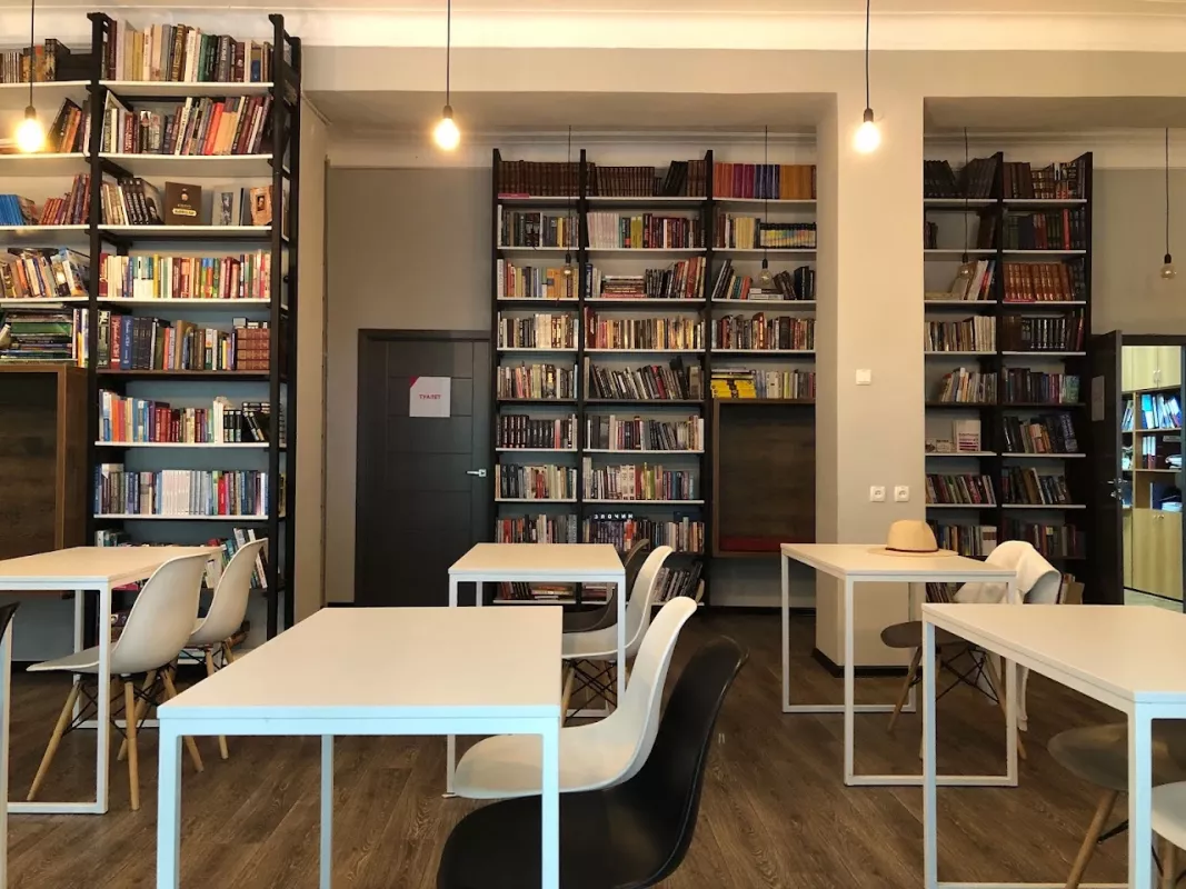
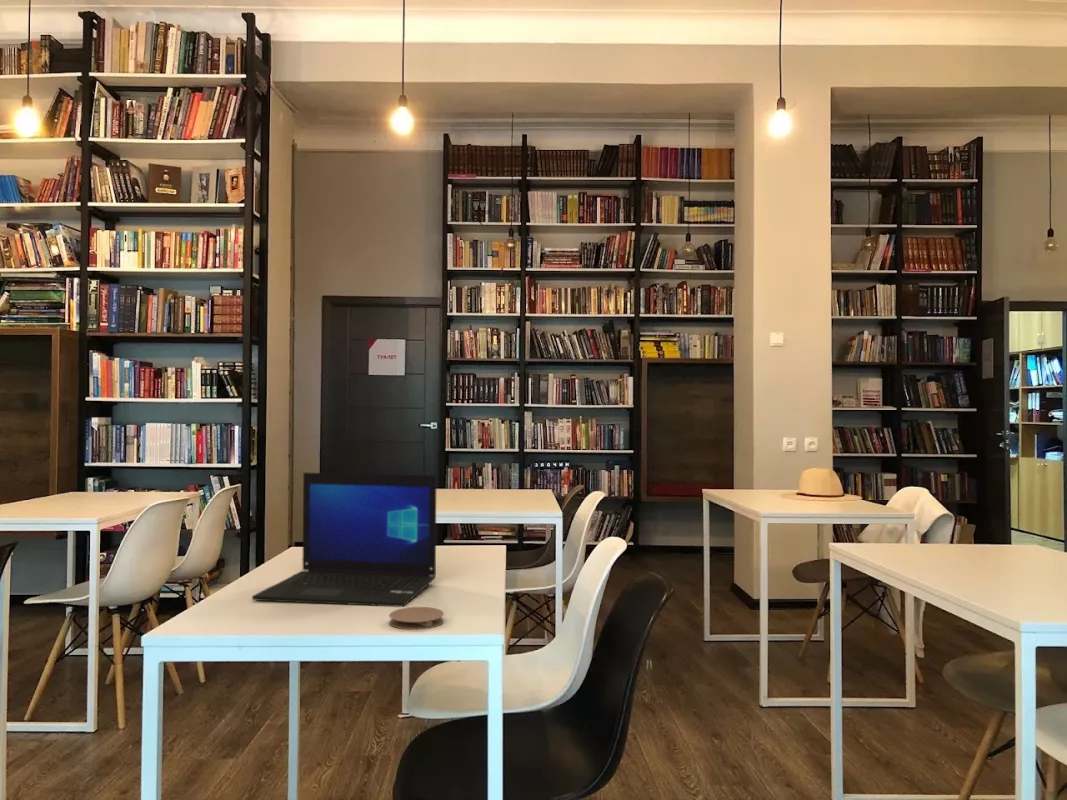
+ coaster (416, 617)
+ laptop (350, 534)
